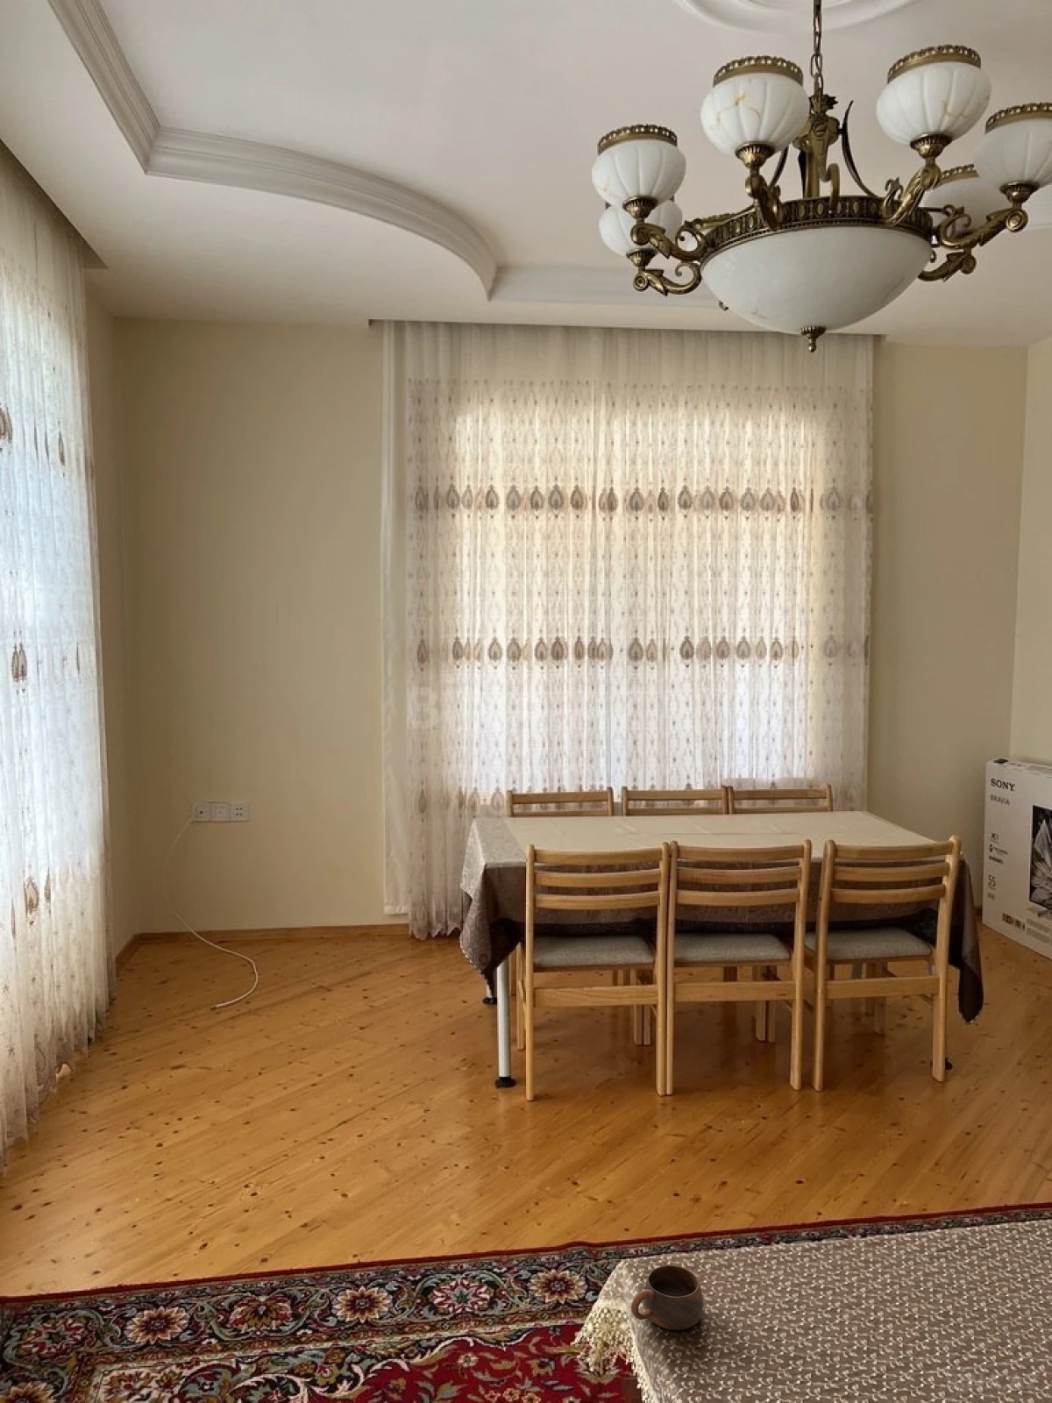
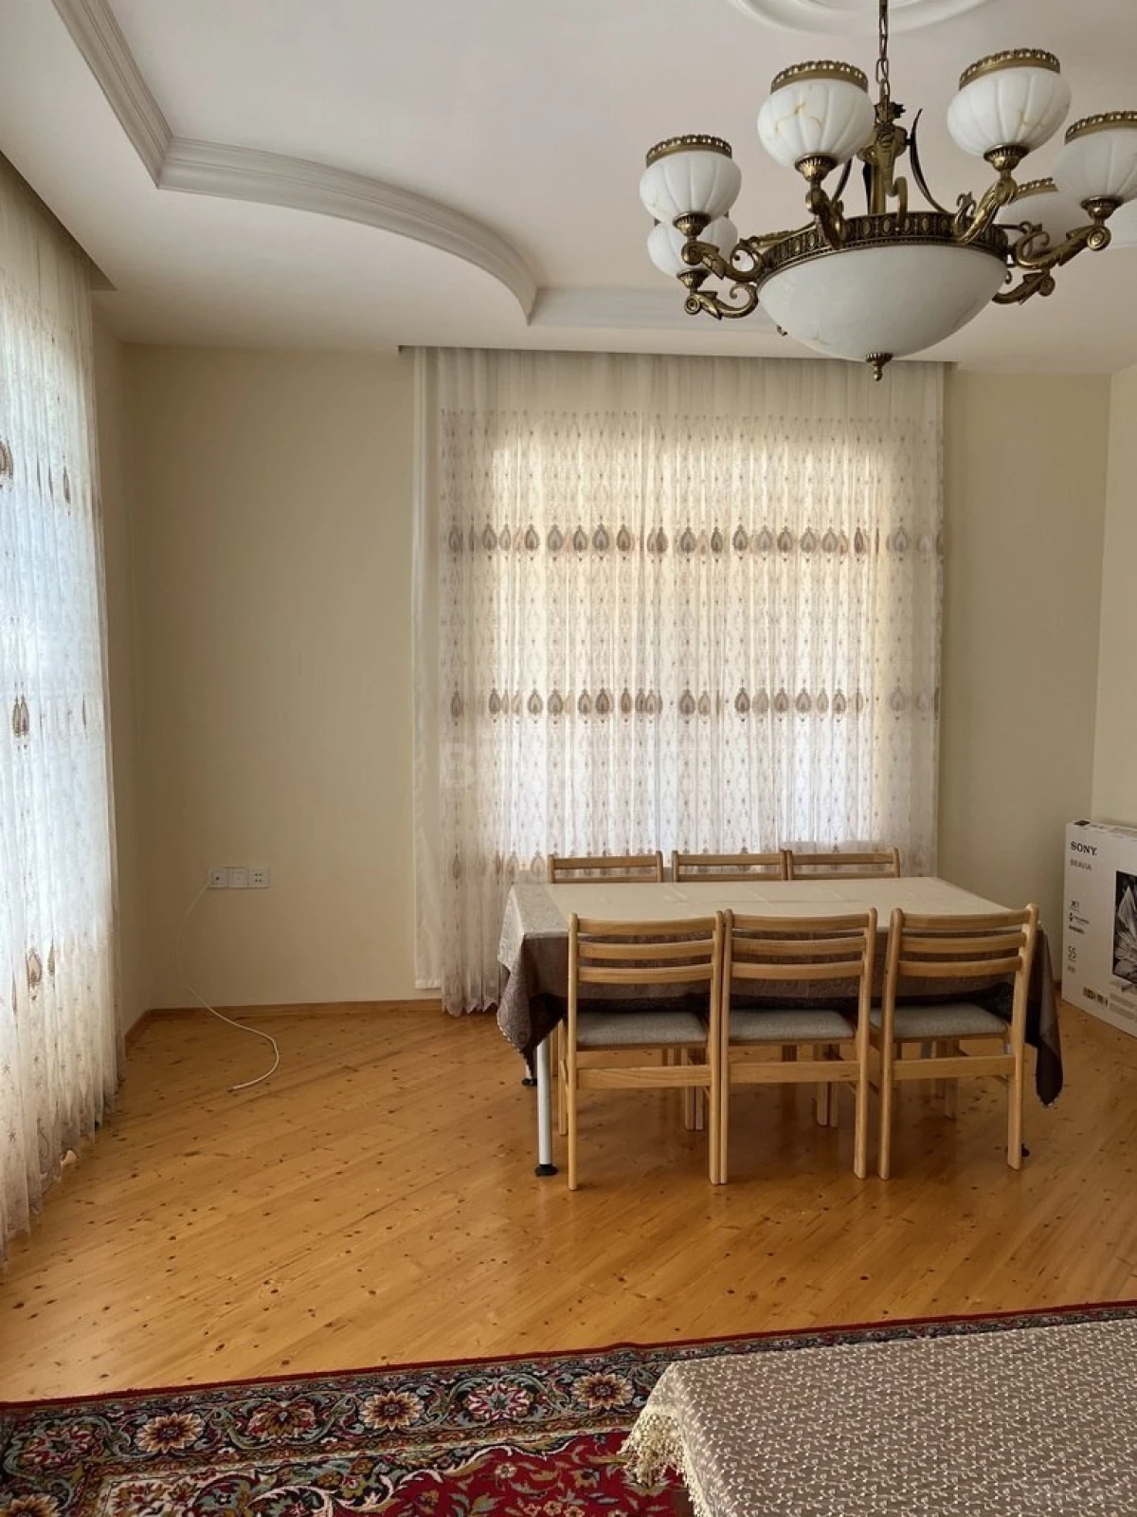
- cup (664, 1298)
